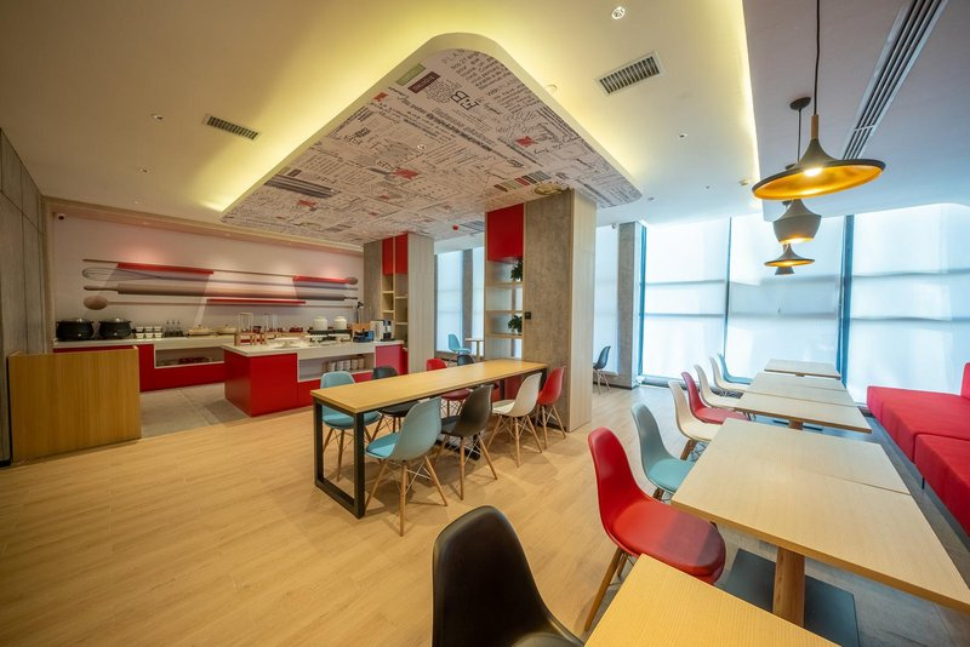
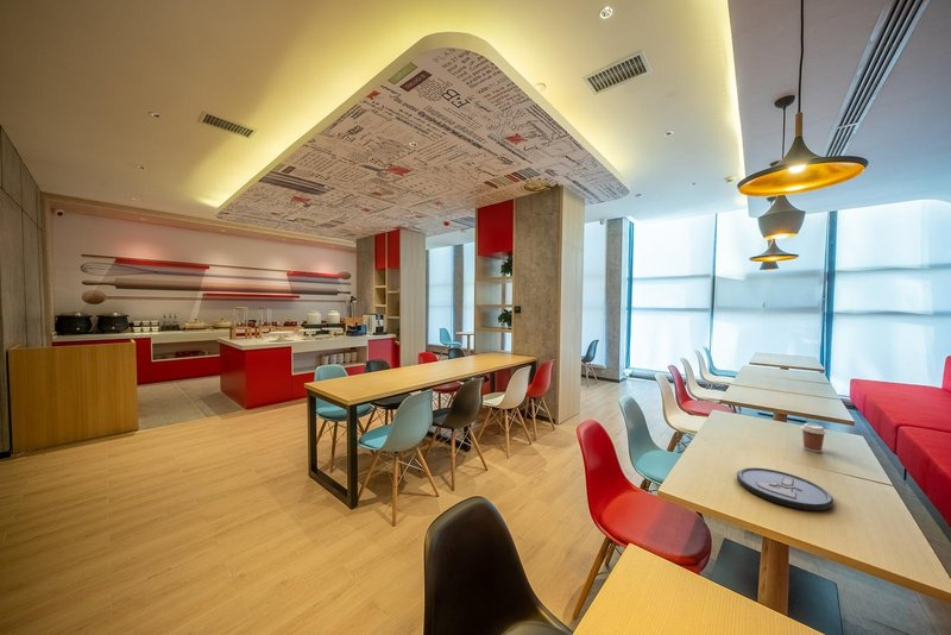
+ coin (781, 486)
+ coffee cup (812, 438)
